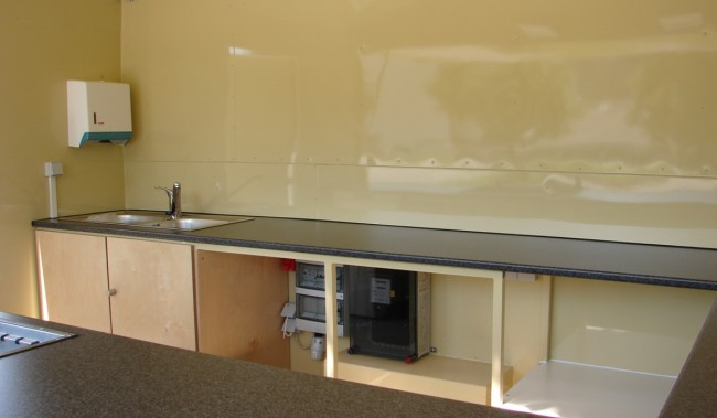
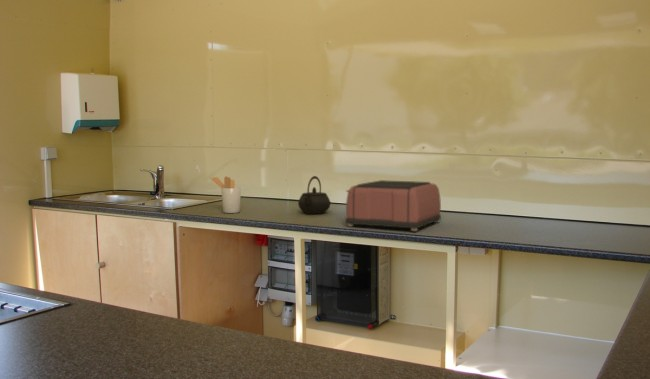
+ toaster (390, 203)
+ kettle (313, 194)
+ utensil holder (226, 193)
